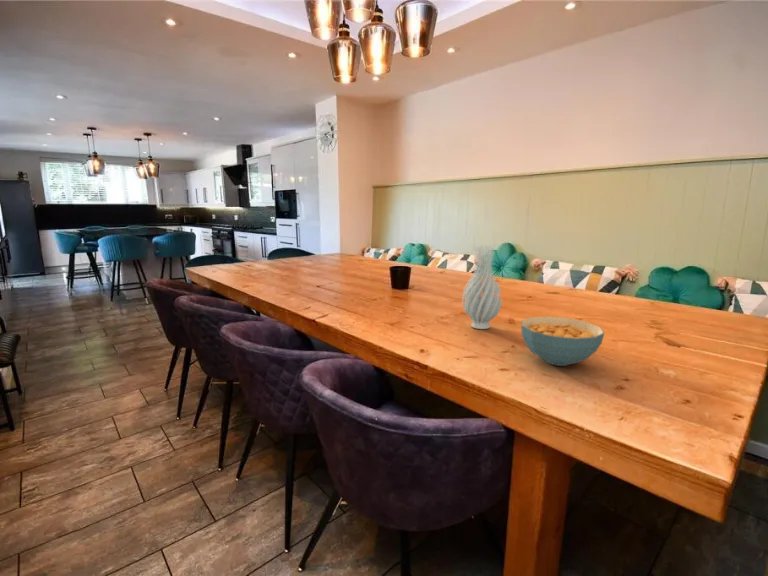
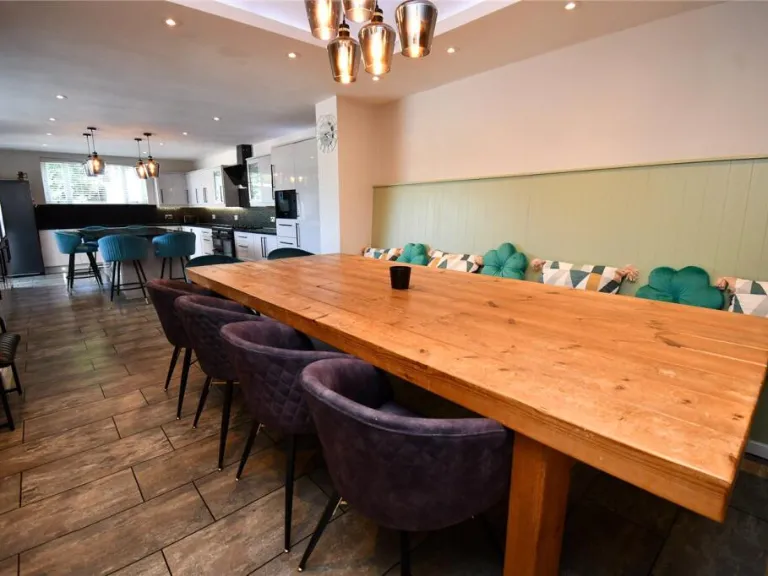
- cereal bowl (559, 344)
- vase (482, 286)
